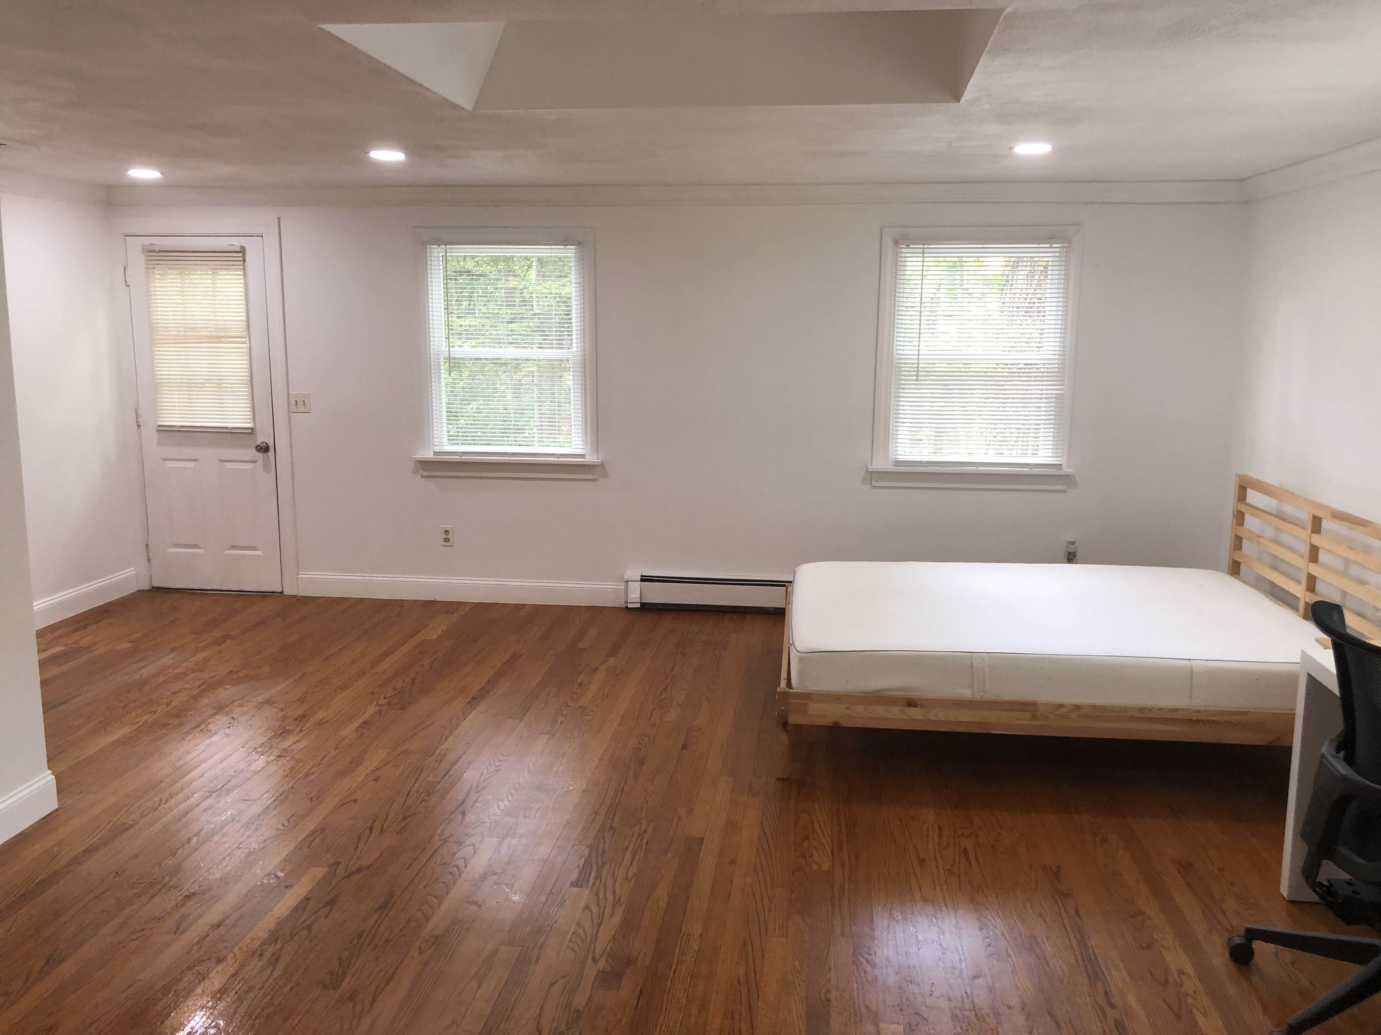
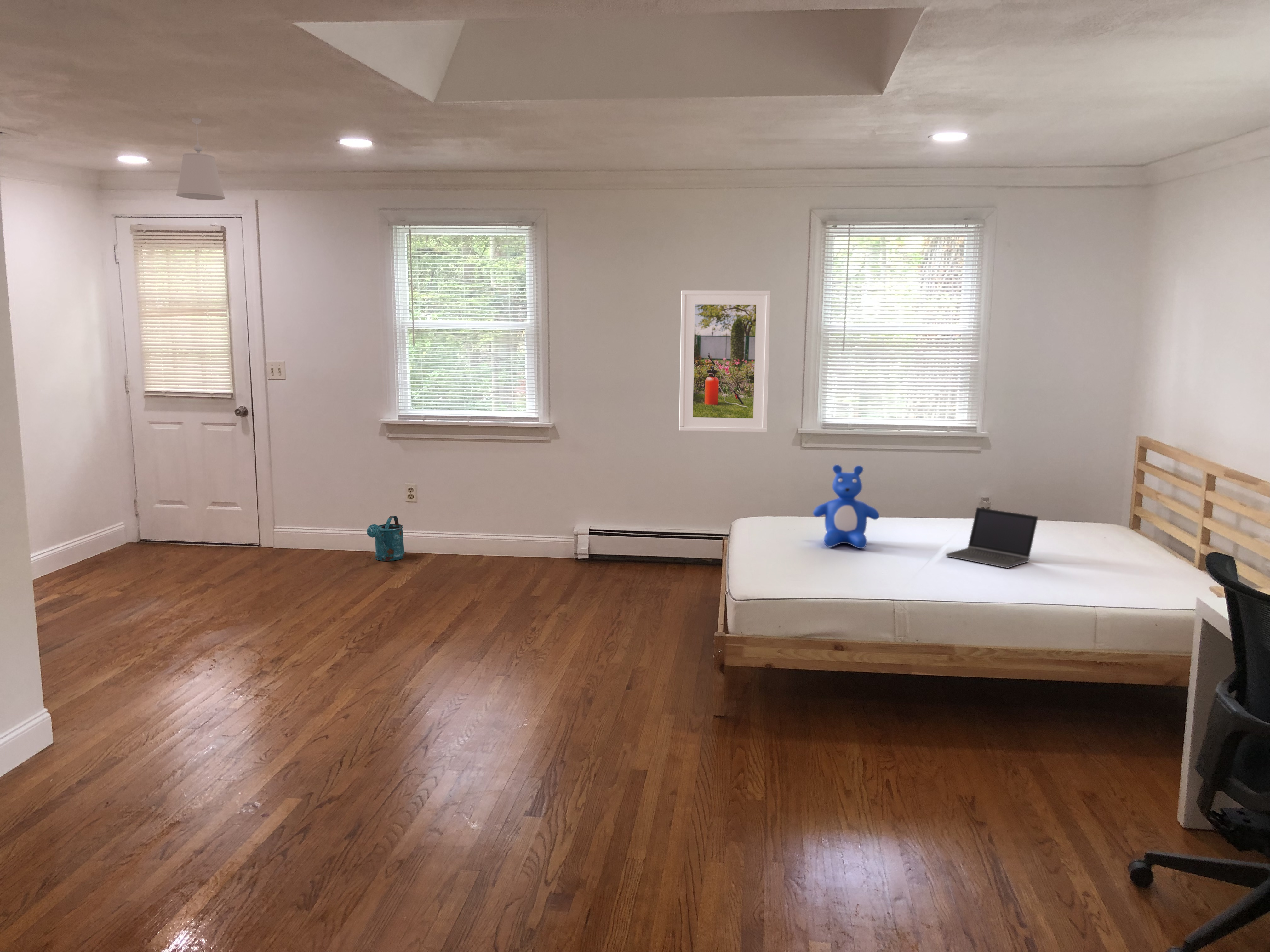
+ pendant light (198, 158)
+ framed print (724, 362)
+ watering can (386, 540)
+ laptop computer (992, 536)
+ teddy bear (846, 506)
